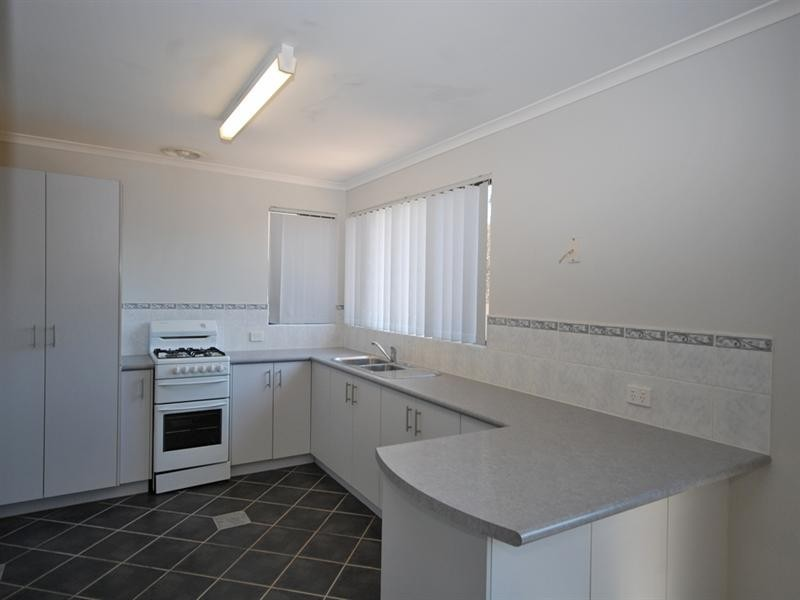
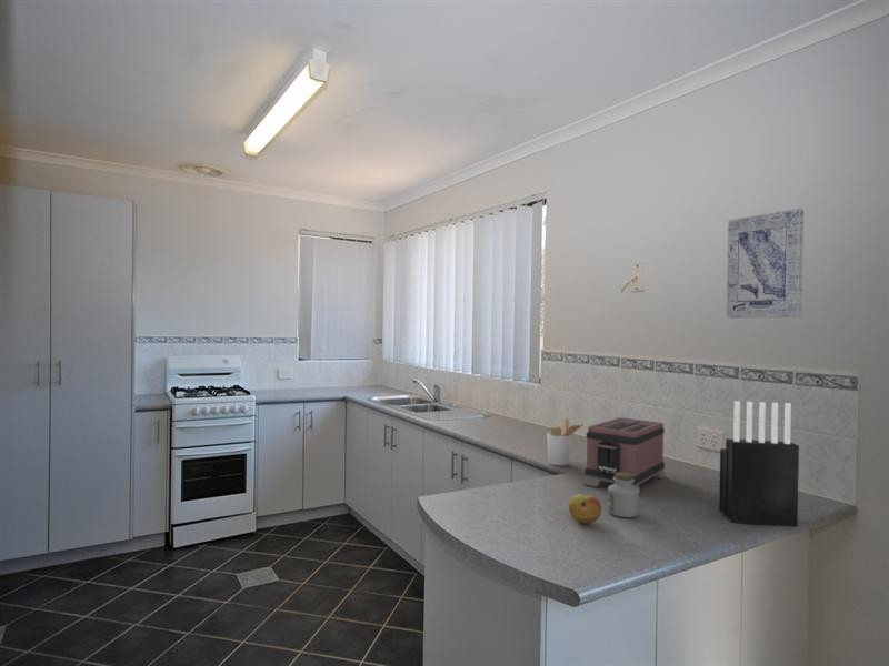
+ jar (622, 493)
+ utensil holder (563, 442)
+ knife block (756, 458)
+ wall art (762, 265)
+ toaster (623, 453)
+ fruit (585, 508)
